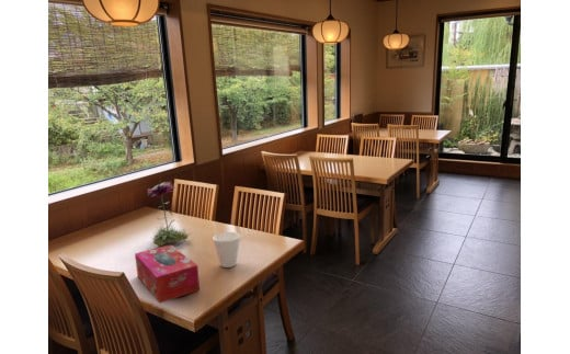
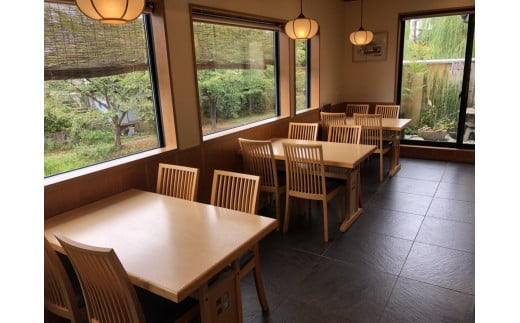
- tissue box (166, 271)
- cup (227, 250)
- flower (164, 212)
